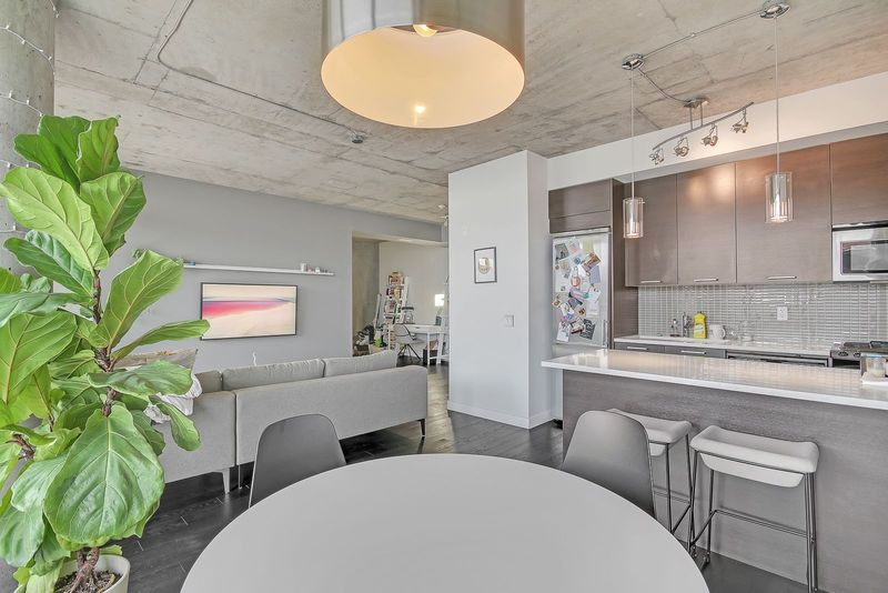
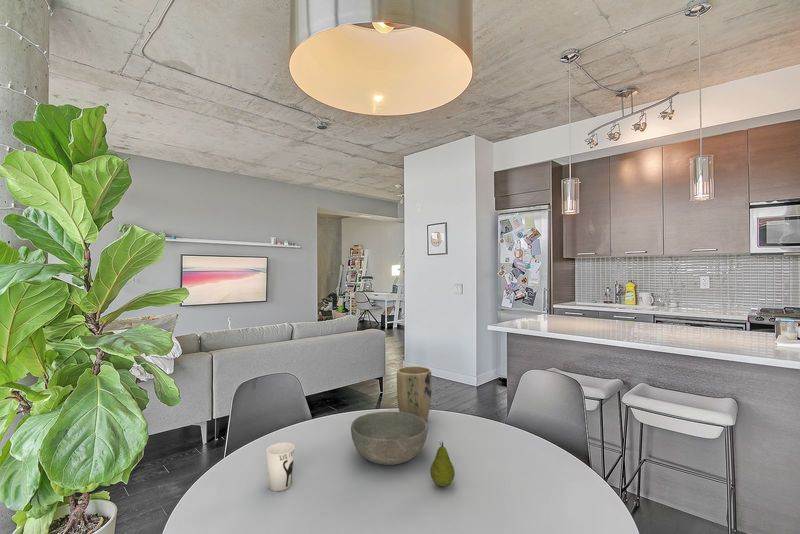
+ bowl (389, 439)
+ cup (280, 466)
+ fruit (442, 462)
+ plant pot (414, 395)
